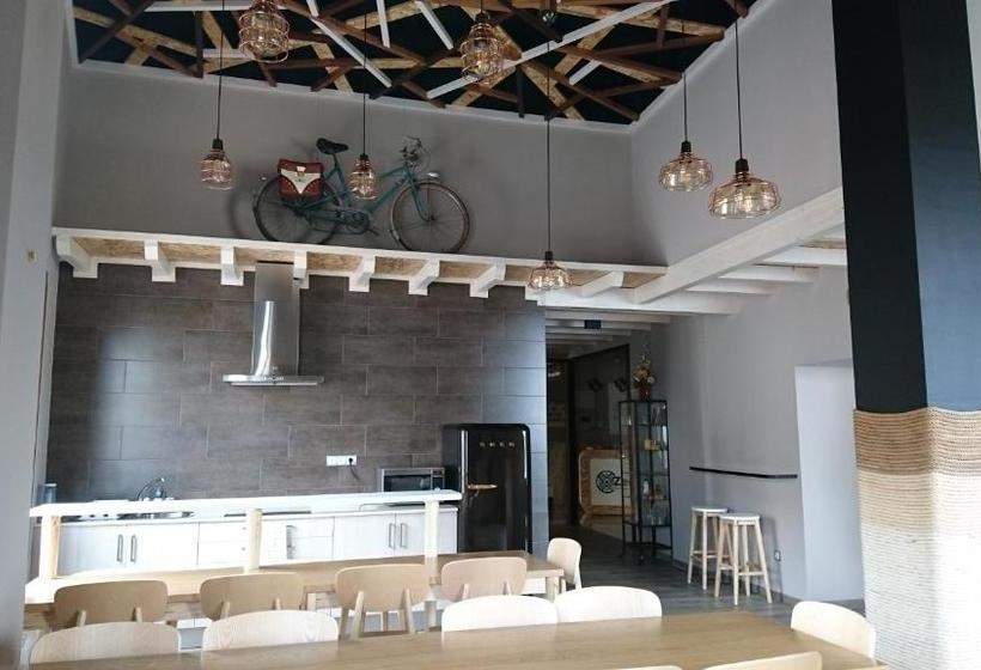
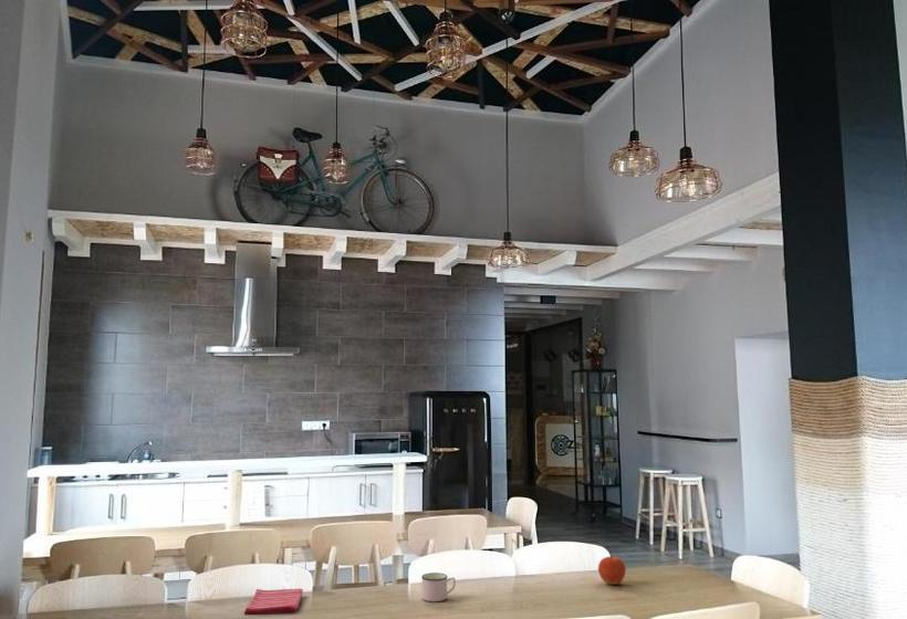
+ dish towel (274, 600)
+ fruit (612, 569)
+ mug (438, 587)
